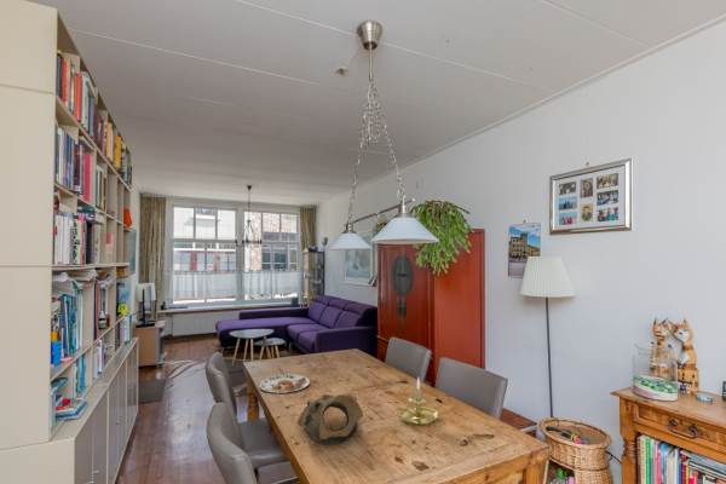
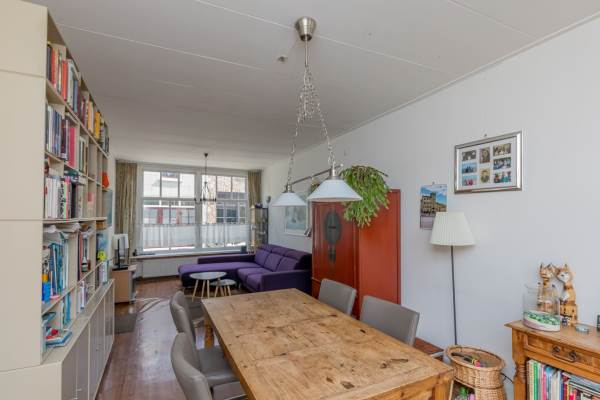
- decorative bowl (327, 408)
- plate (284, 384)
- candle holder (415, 398)
